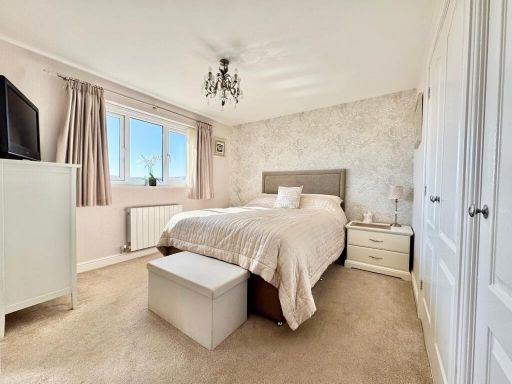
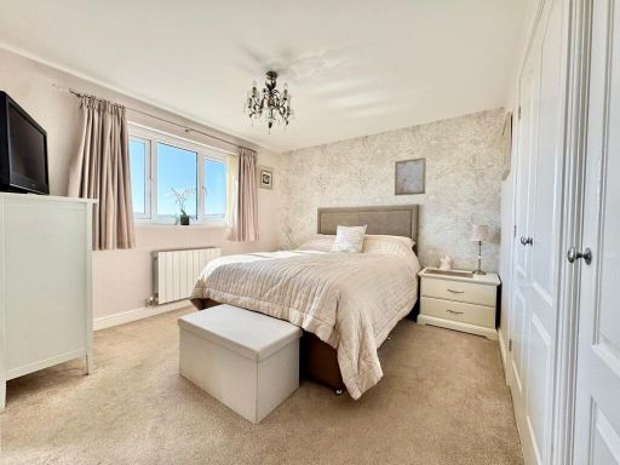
+ wall art (409, 177)
